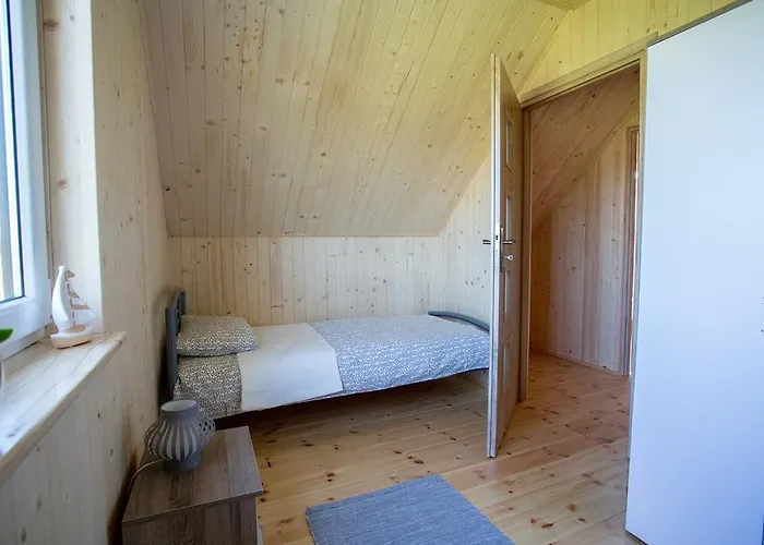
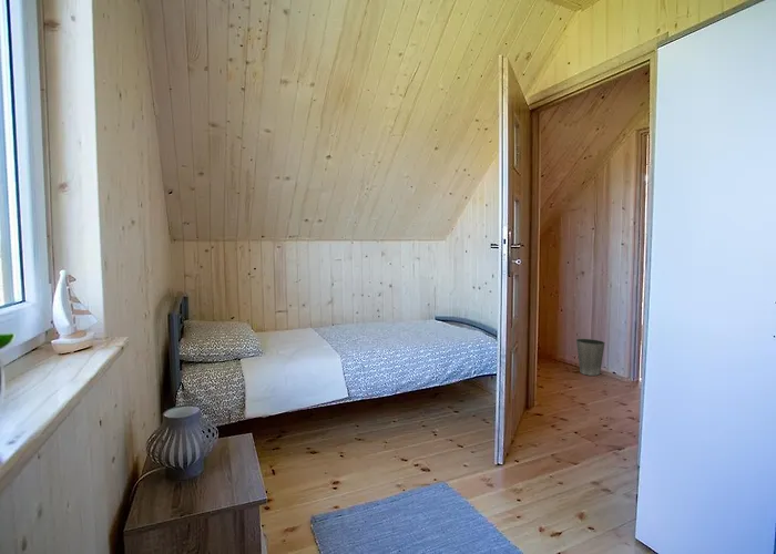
+ waste basket (590, 357)
